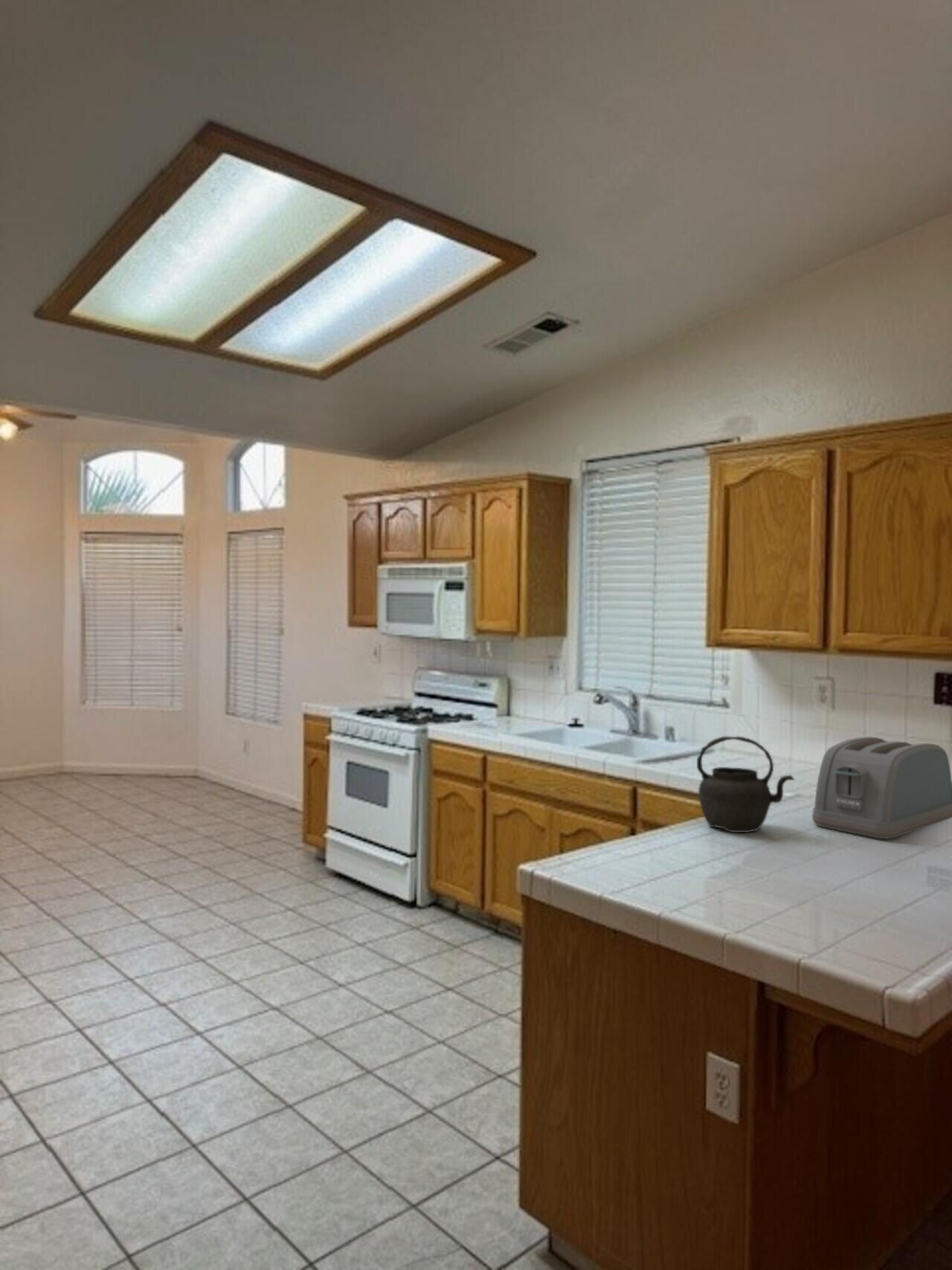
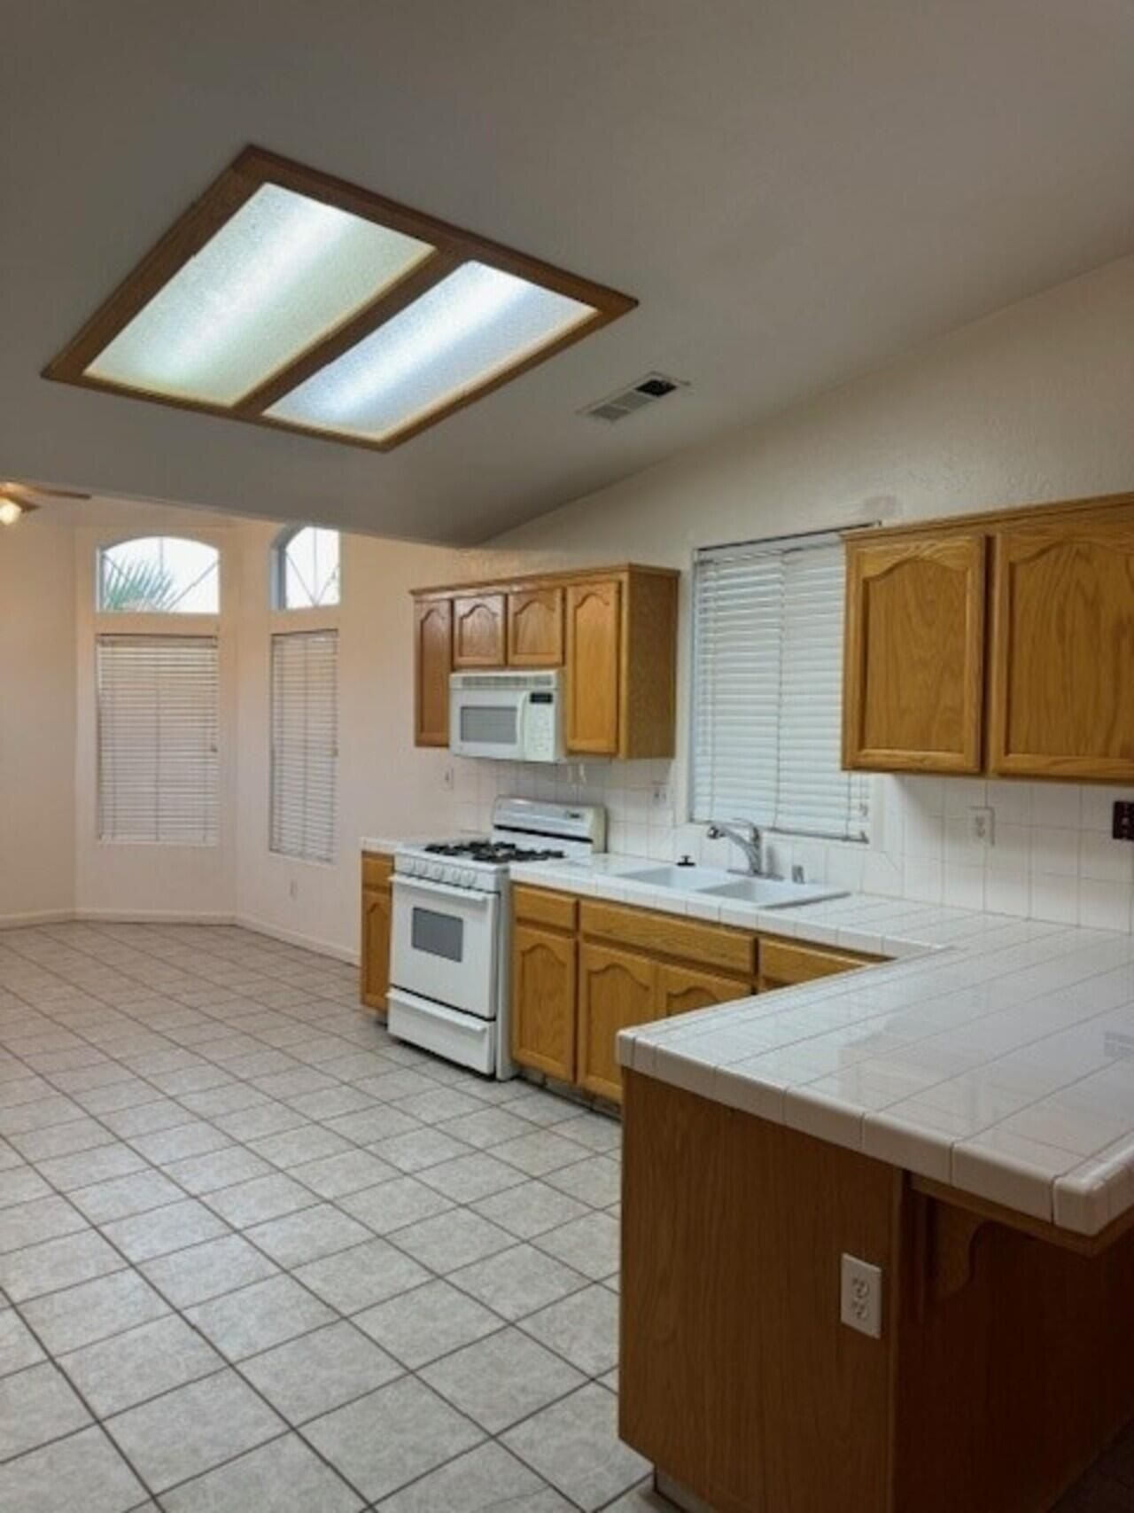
- toaster (884, 782)
- kettle (744, 781)
